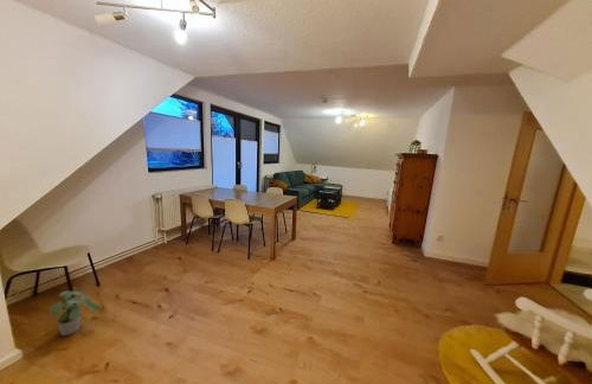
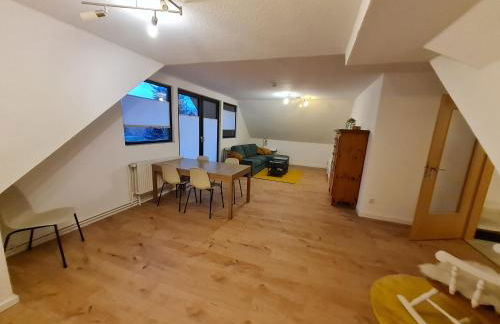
- potted plant (72, 312)
